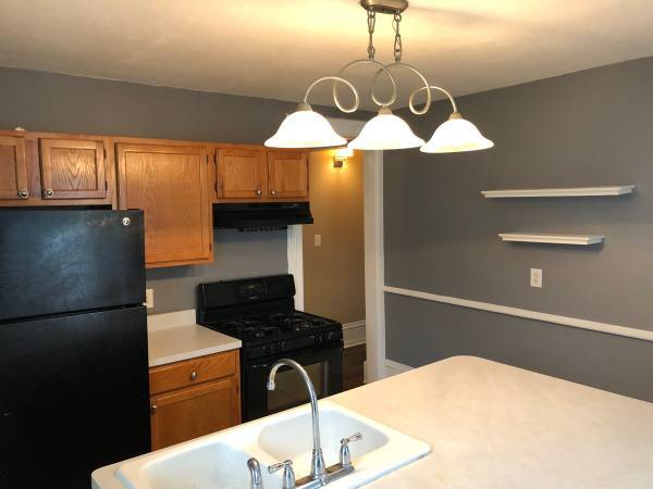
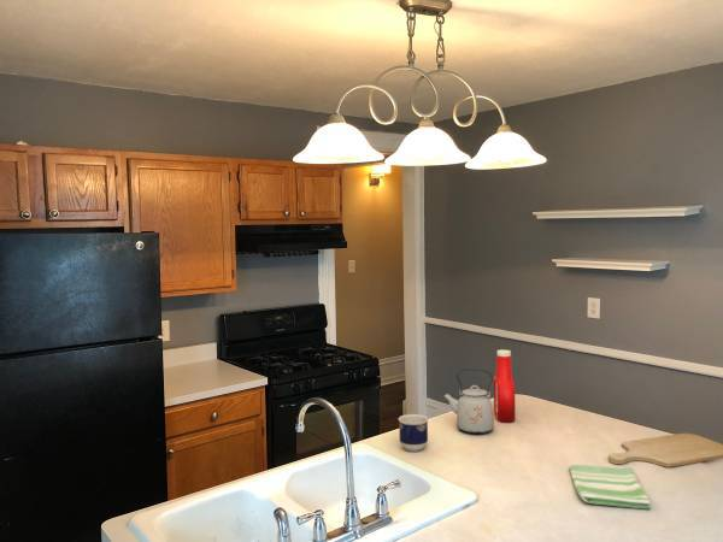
+ kettle (468, 399)
+ chopping board (663, 450)
+ dish towel (607, 484)
+ soap bottle (504, 383)
+ cup (412, 435)
